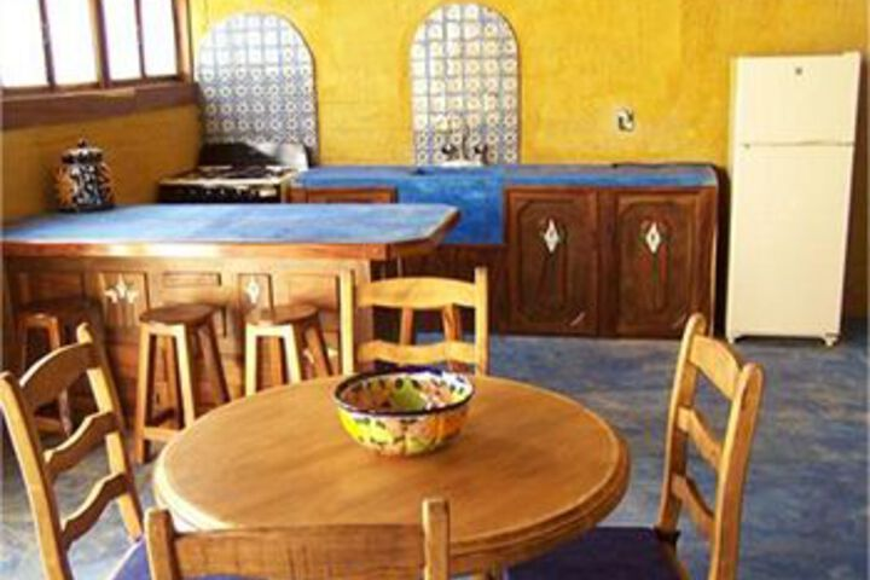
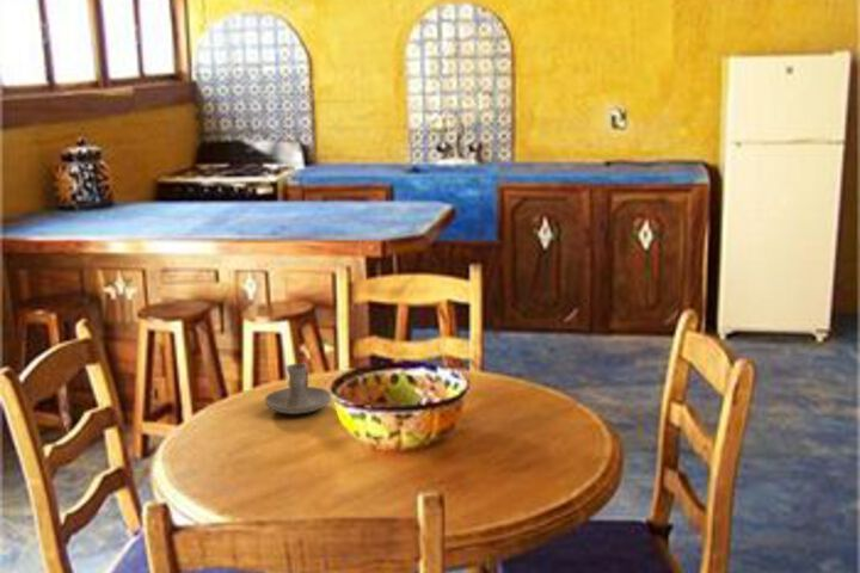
+ candle holder (299, 384)
